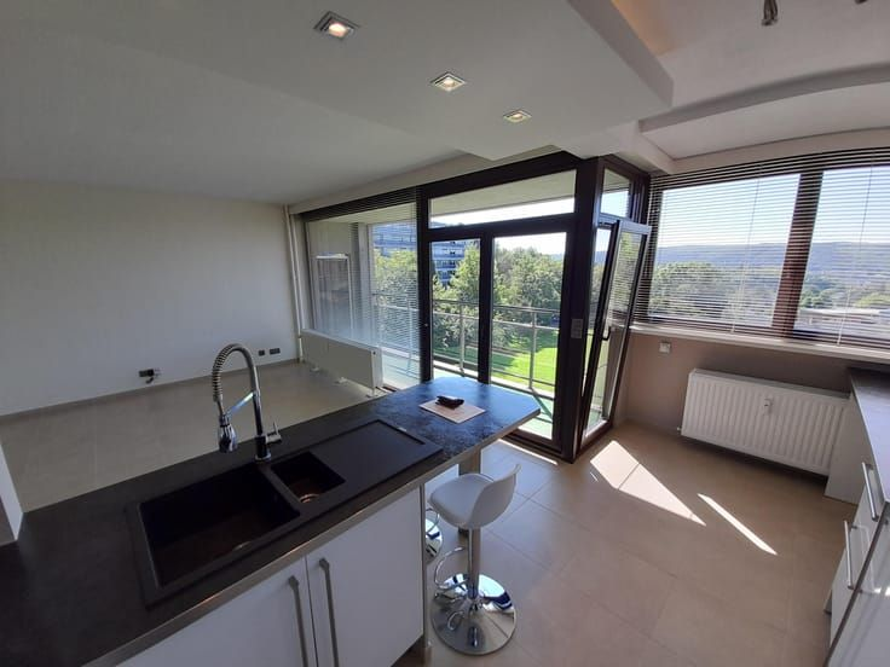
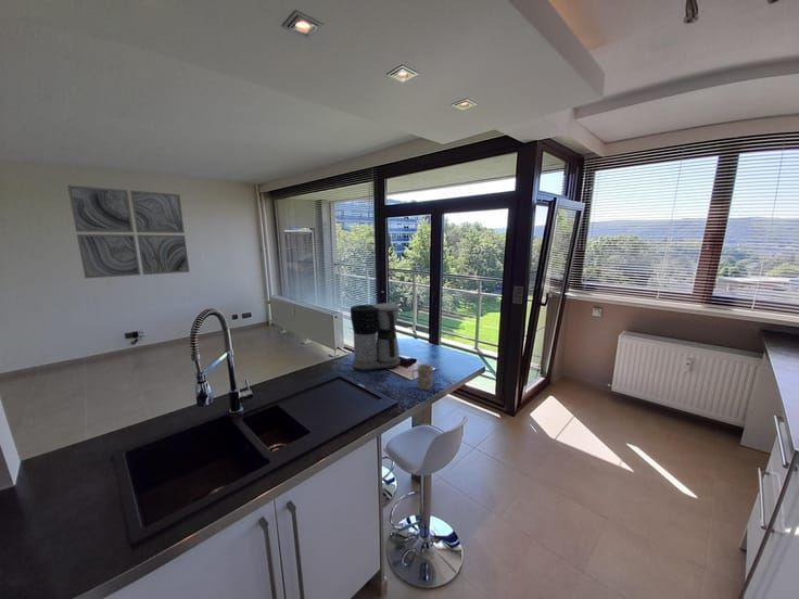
+ wall art (134, 234)
+ coffee maker (376, 336)
+ mug (422, 375)
